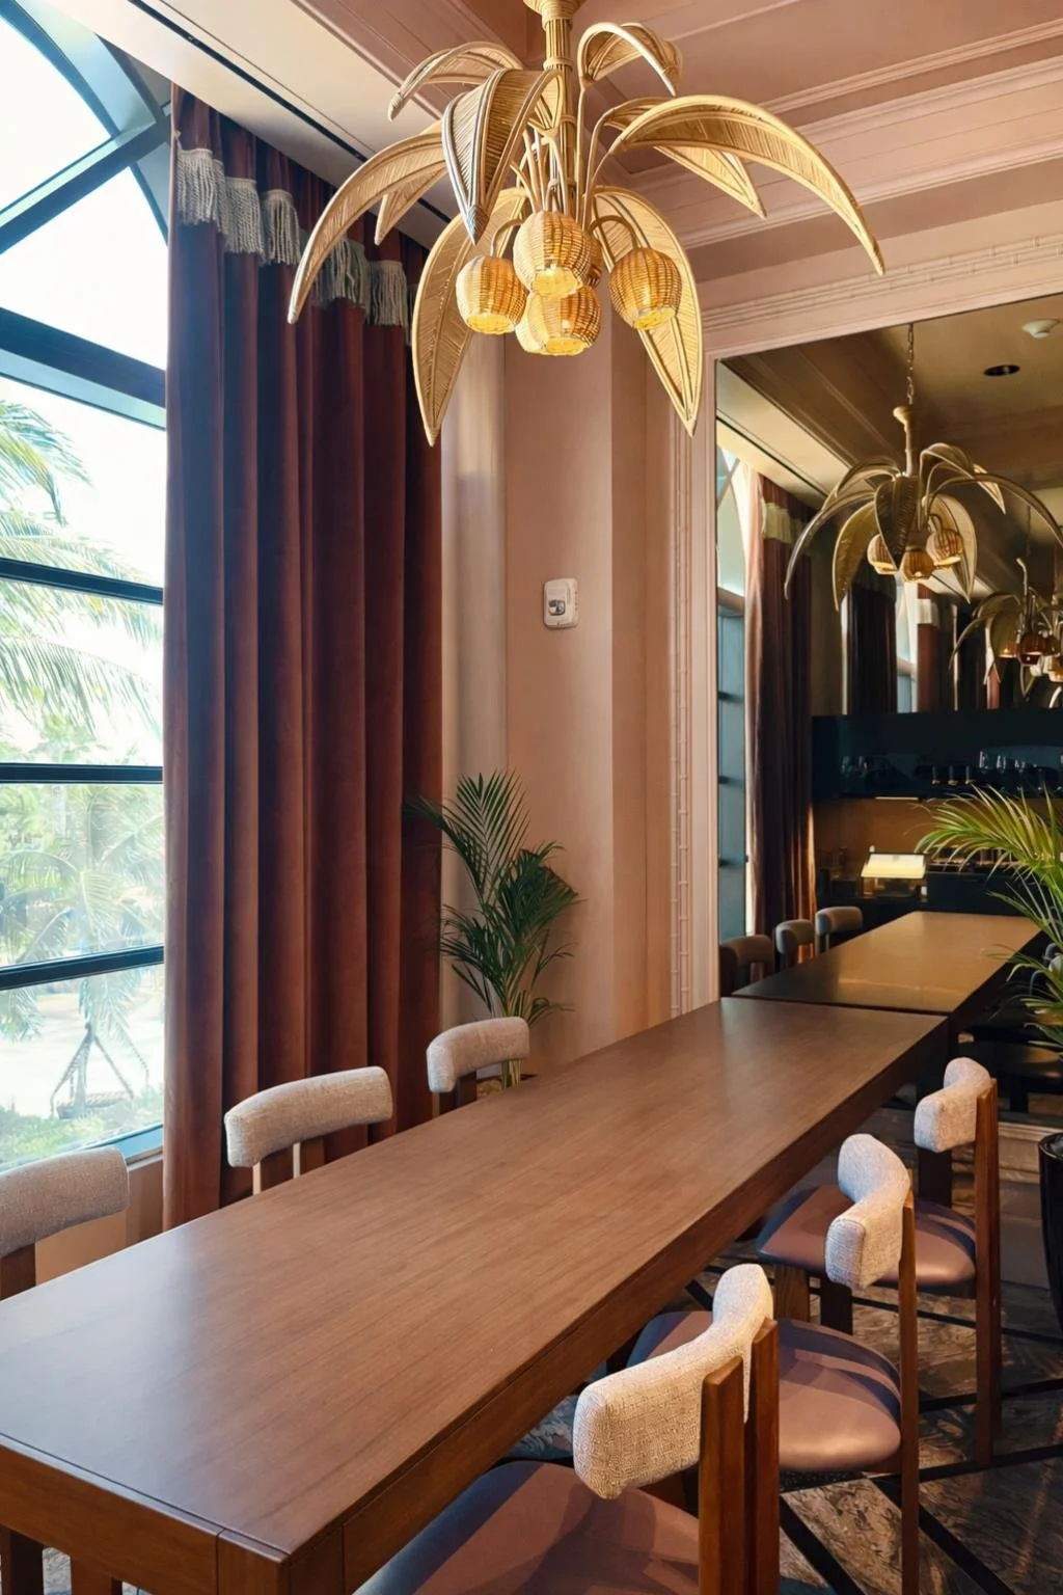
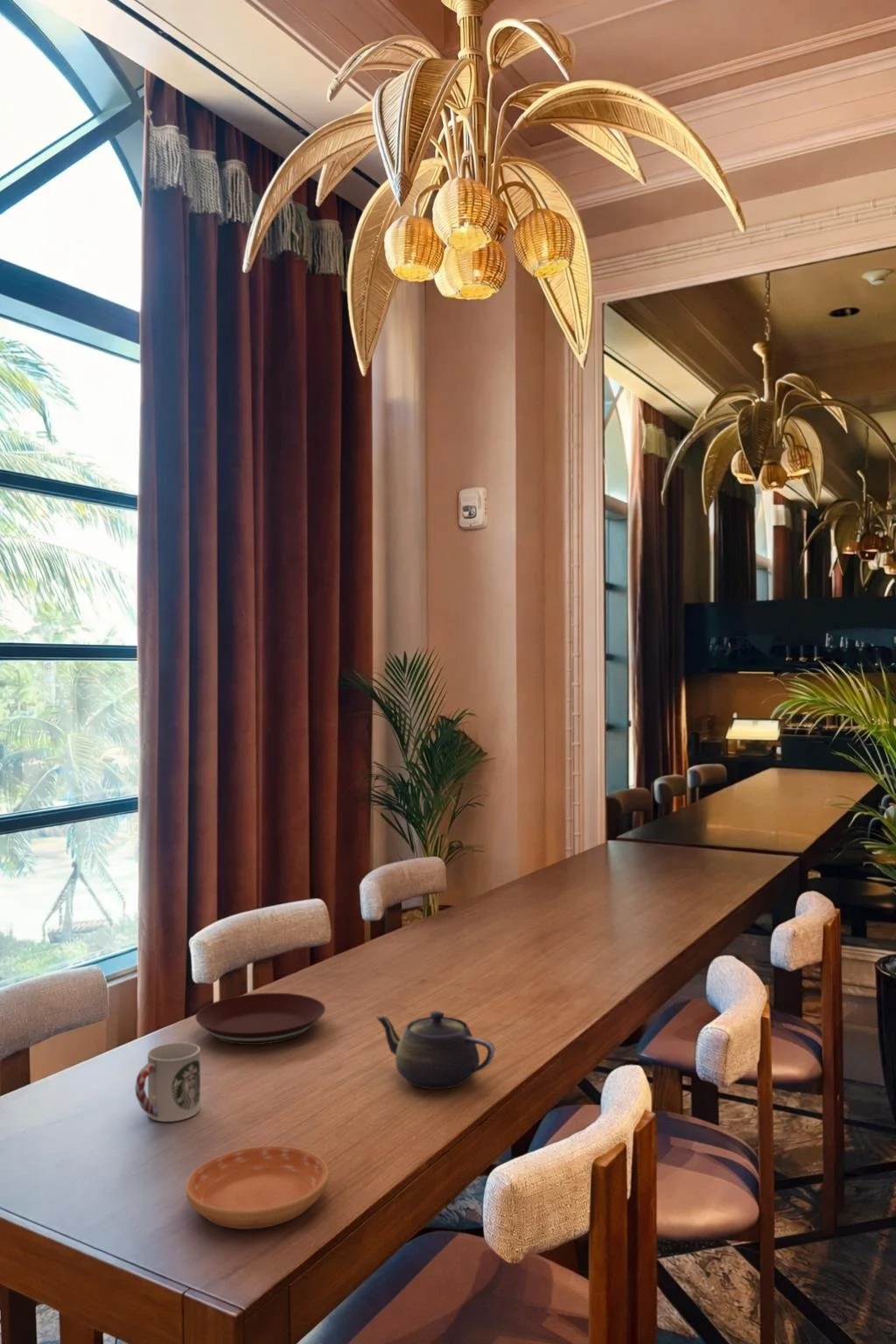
+ teapot (433, 1045)
+ saucer (258, 1188)
+ cup (165, 1084)
+ plate (261, 1020)
